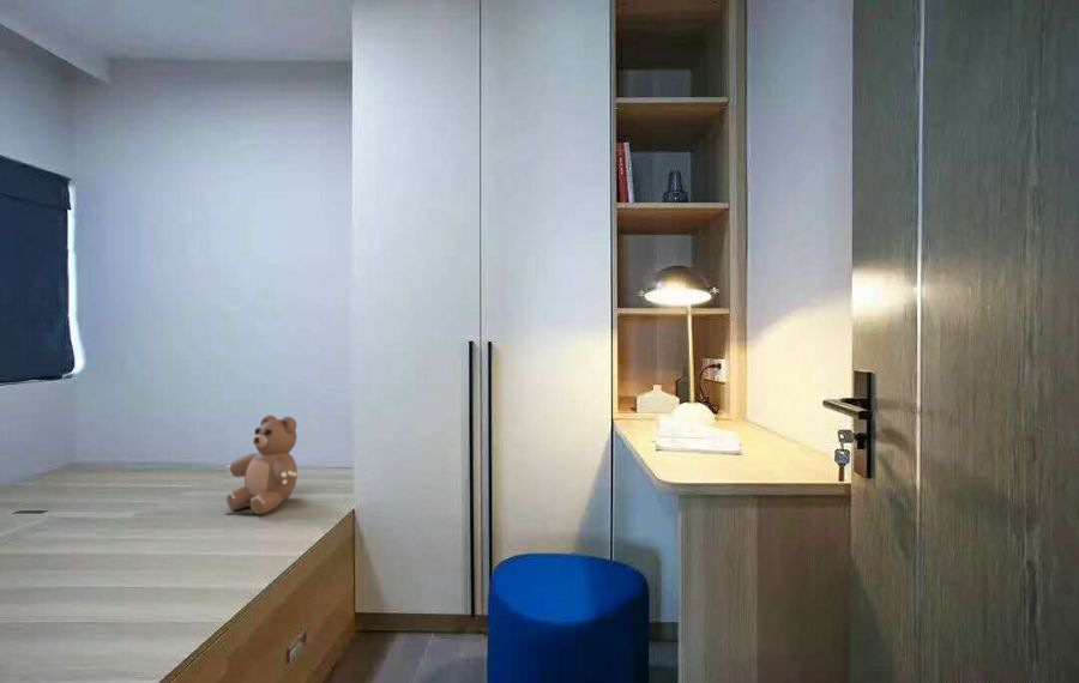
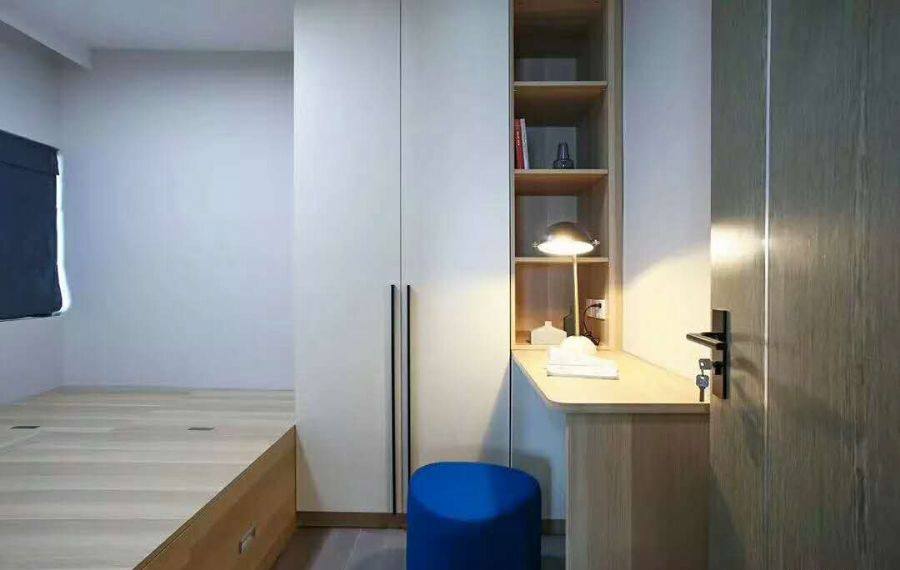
- teddy bear (267, 461)
